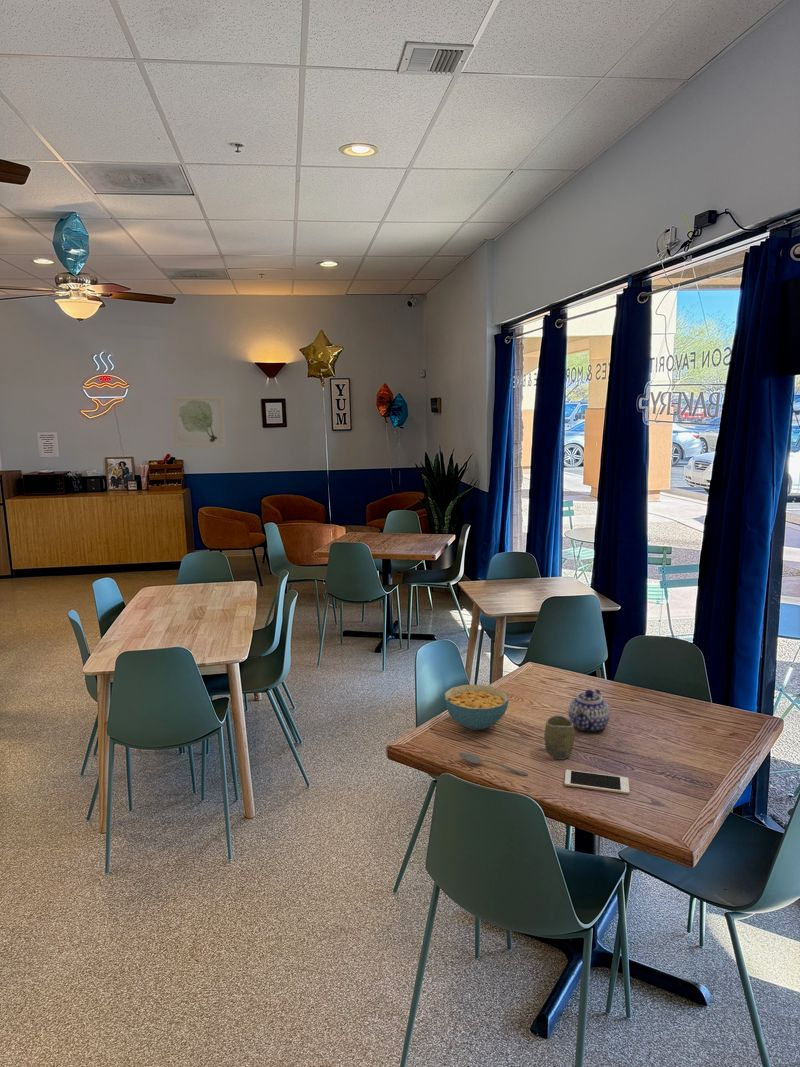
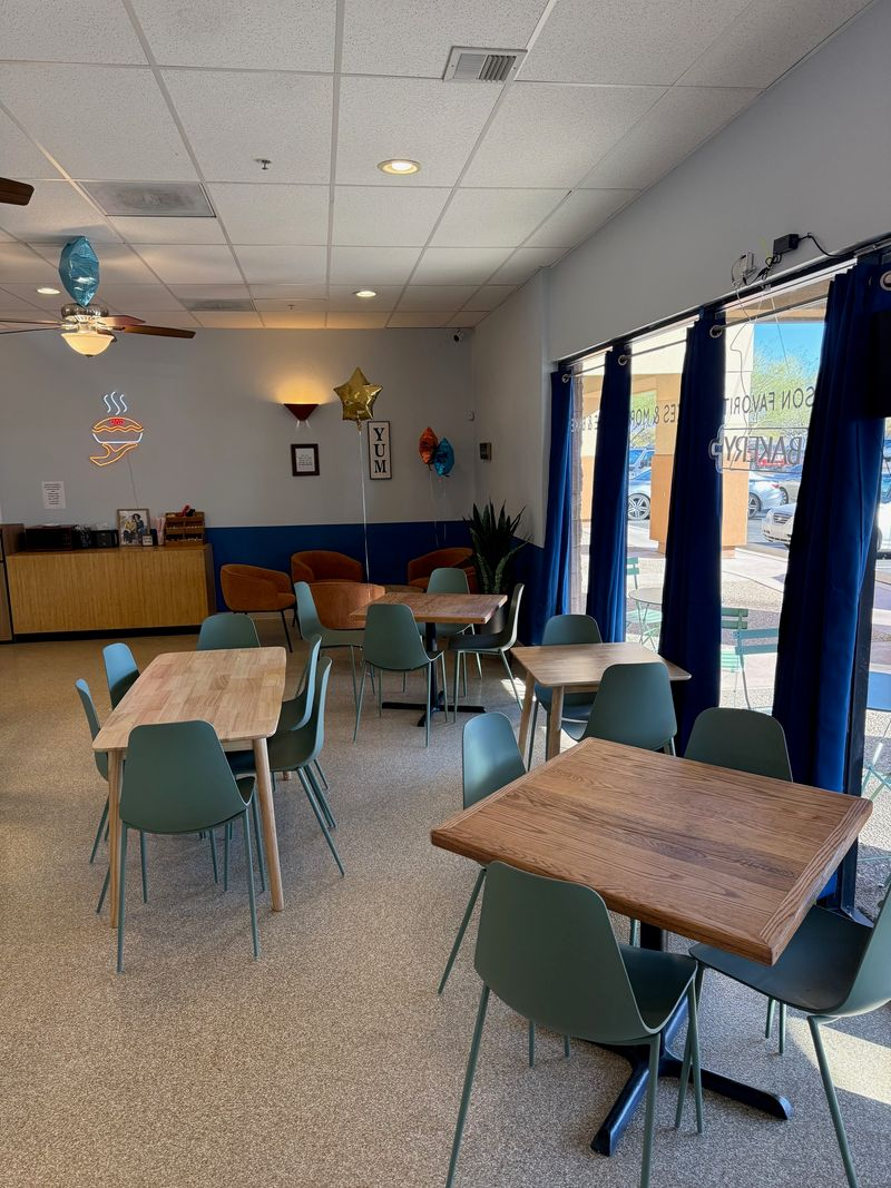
- teapot (589, 707)
- spoon (492, 762)
- cup (559, 737)
- cell phone (596, 781)
- wall art (198, 421)
- cereal bowl (475, 711)
